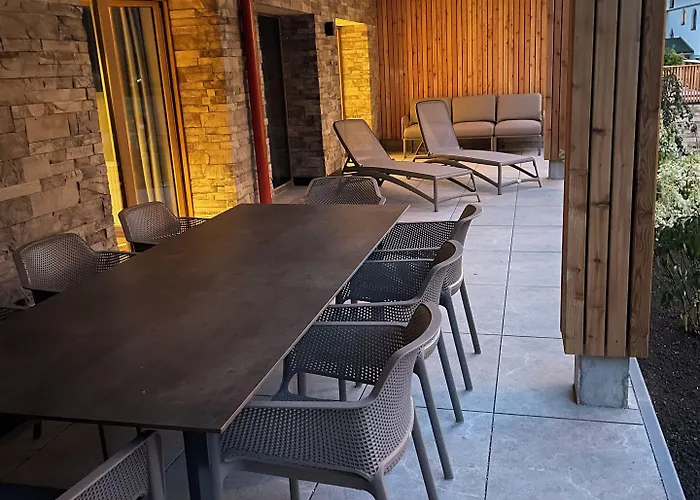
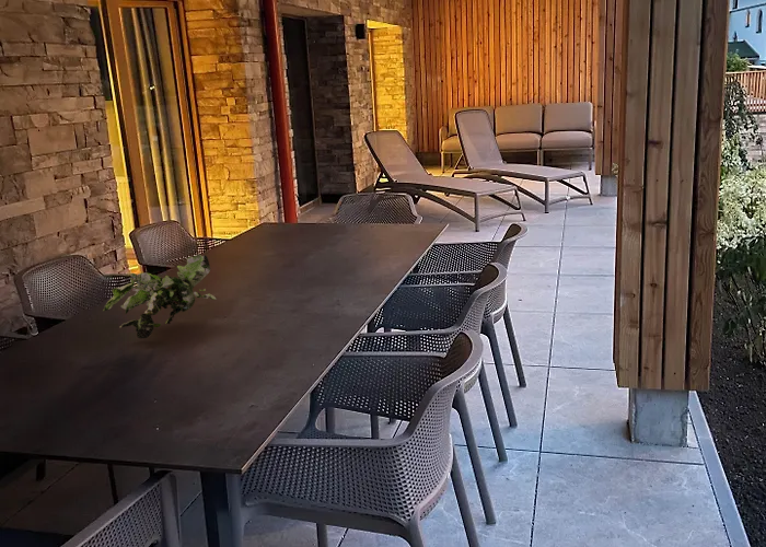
+ plant (153, 301)
